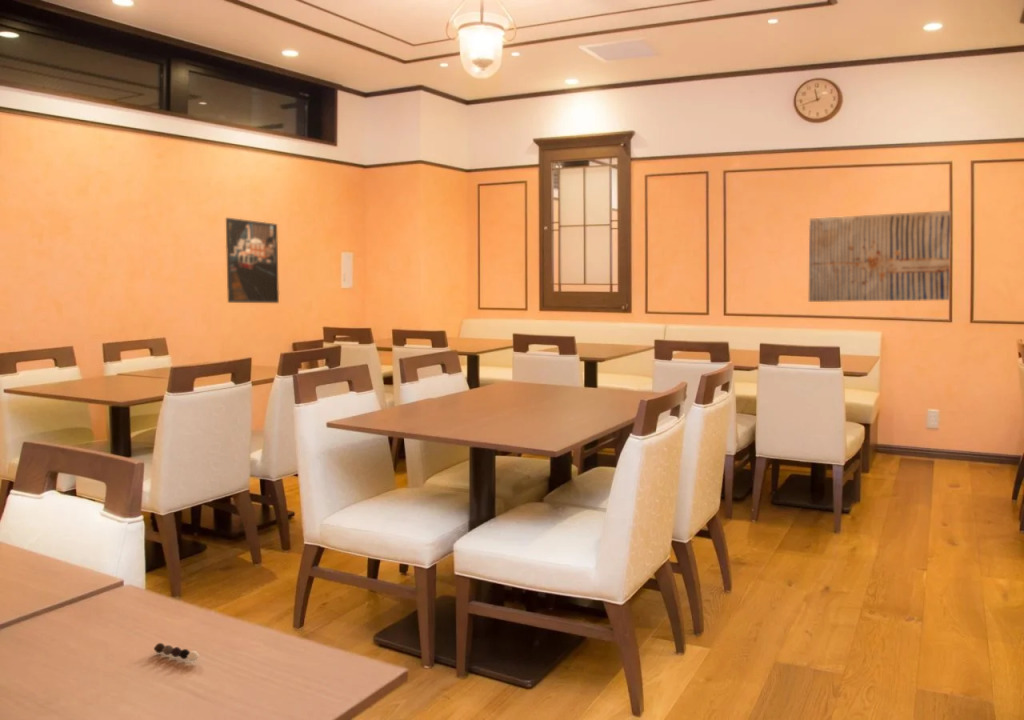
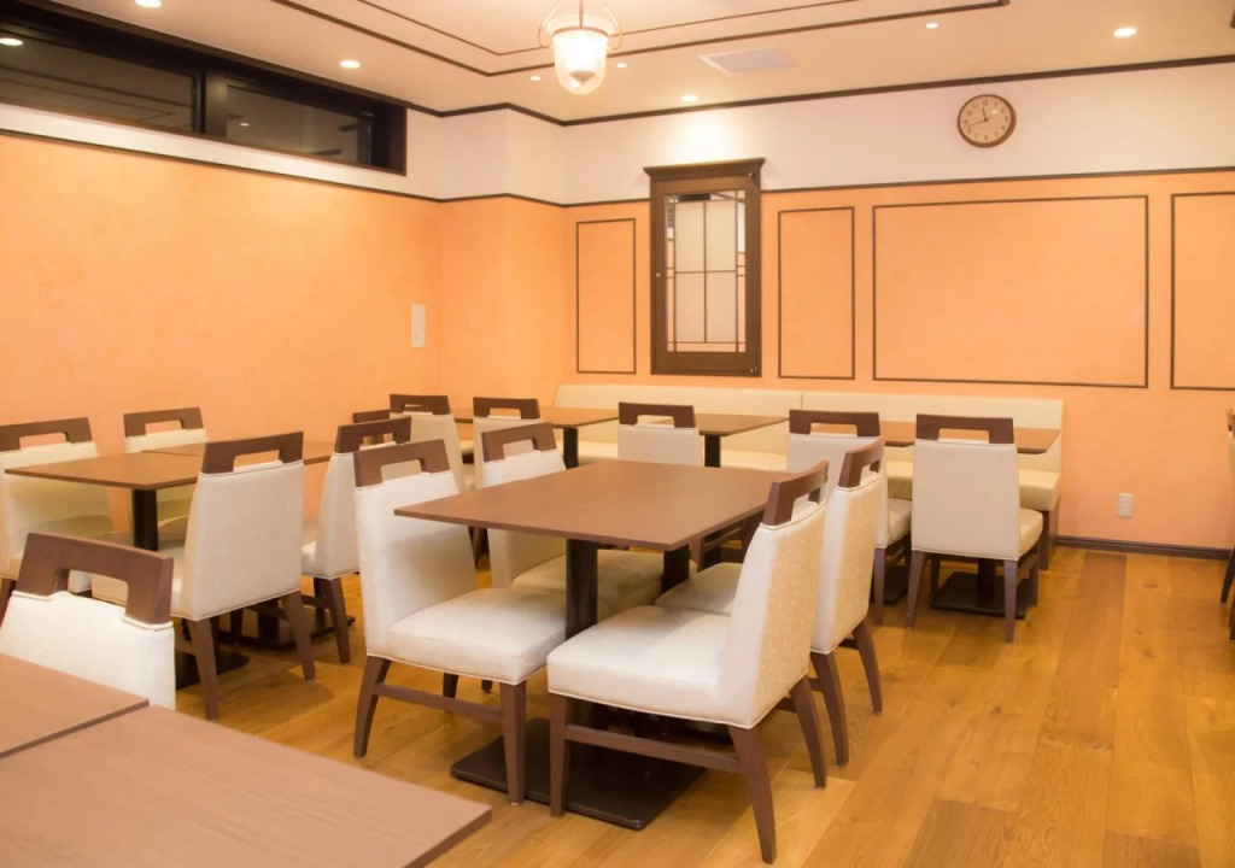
- pepper shaker (176, 652)
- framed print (253, 262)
- wall art (877, 258)
